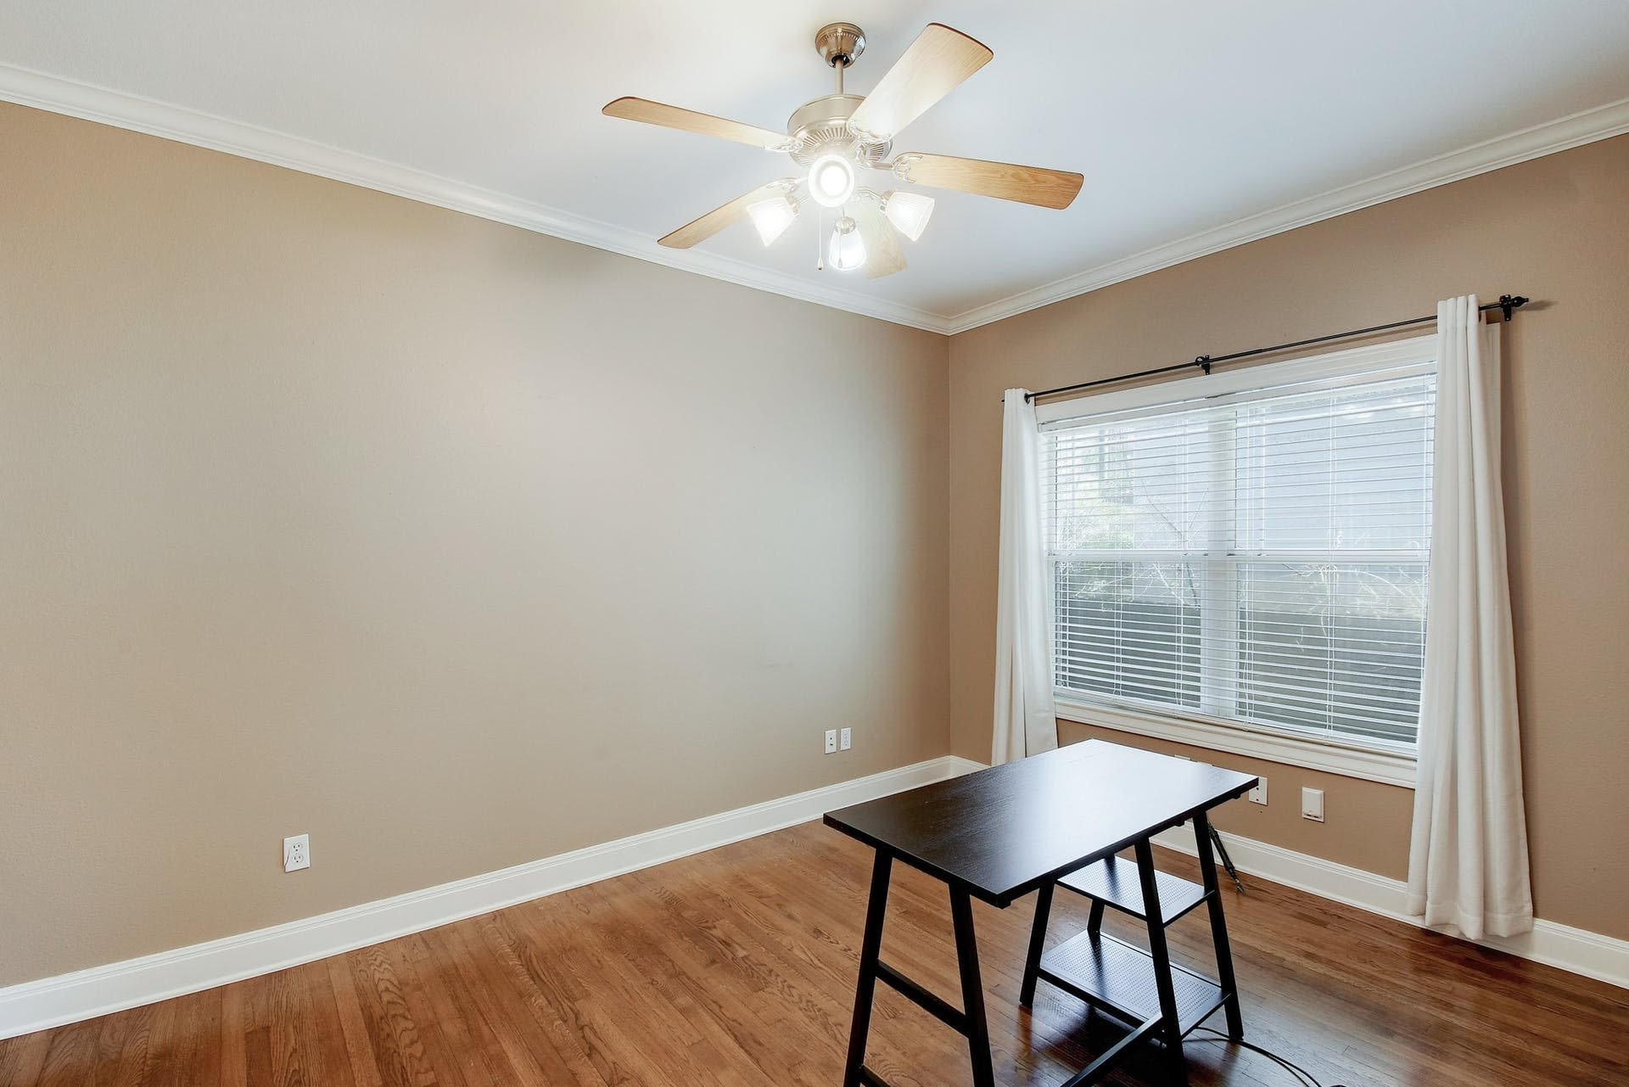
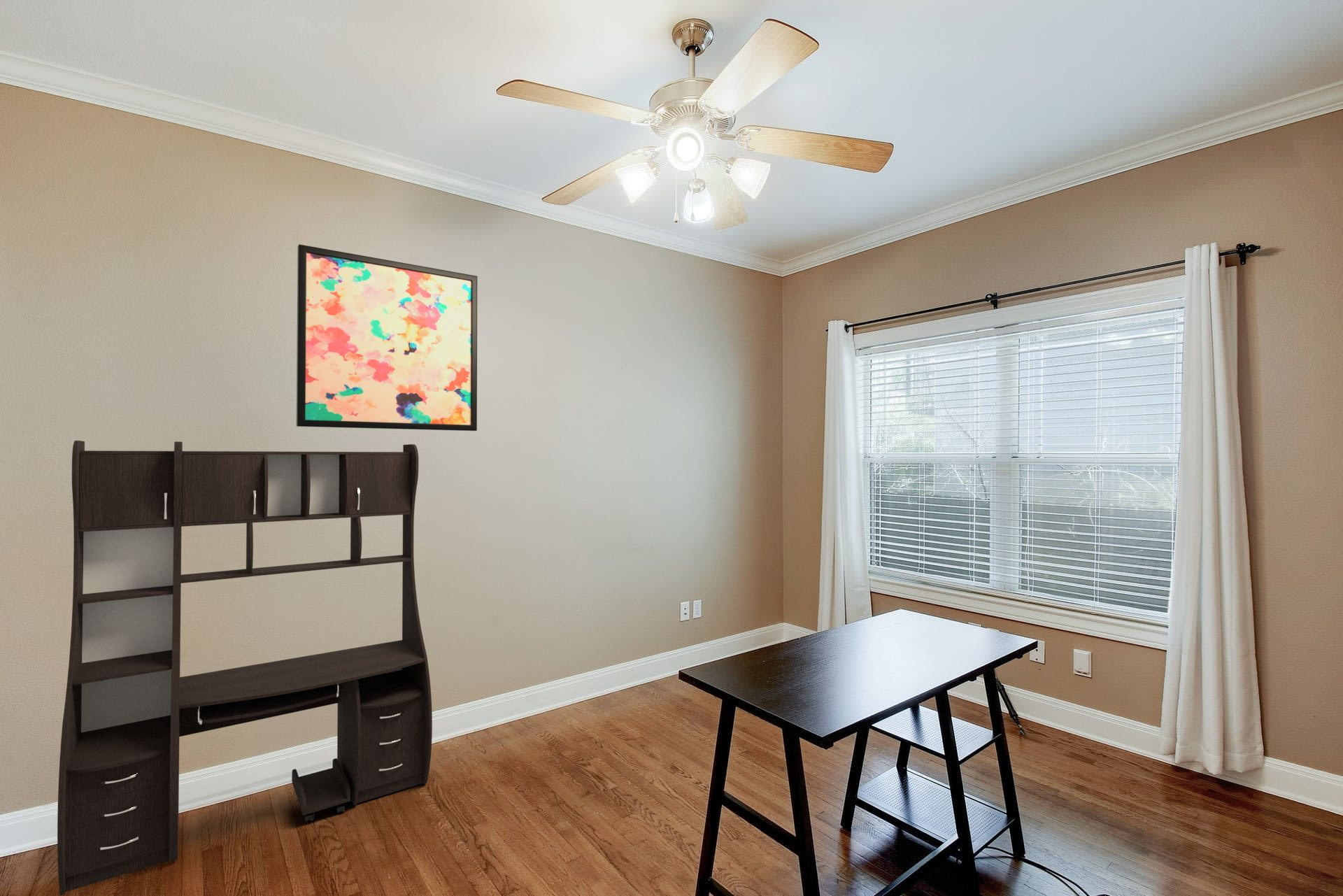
+ shelving unit (275, 661)
+ wall art (394, 345)
